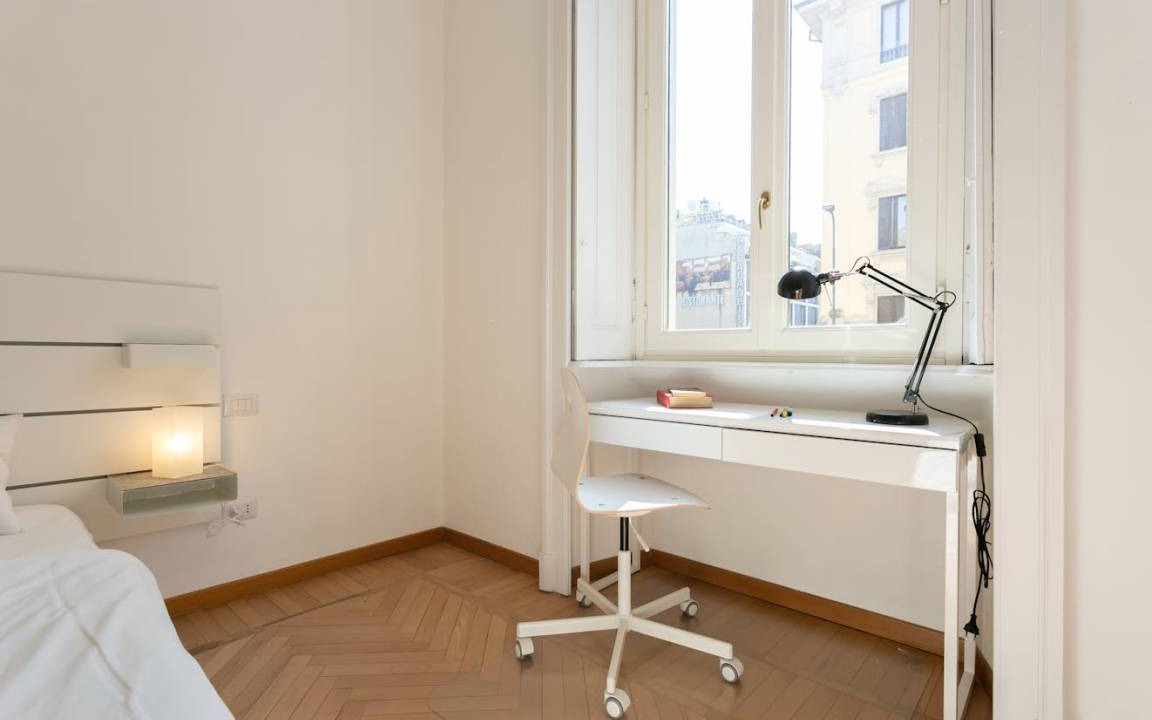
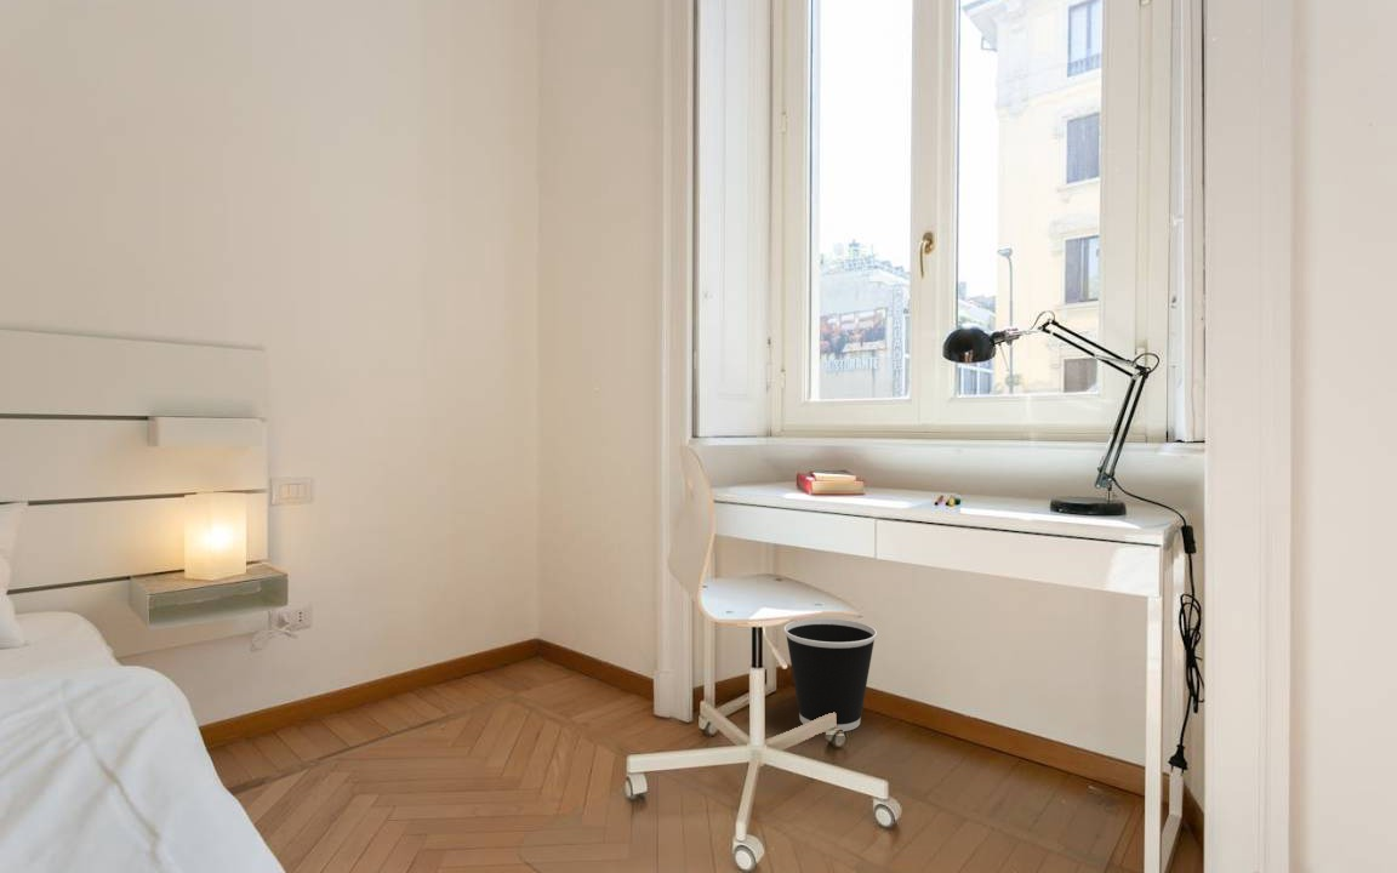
+ wastebasket (829, 674)
